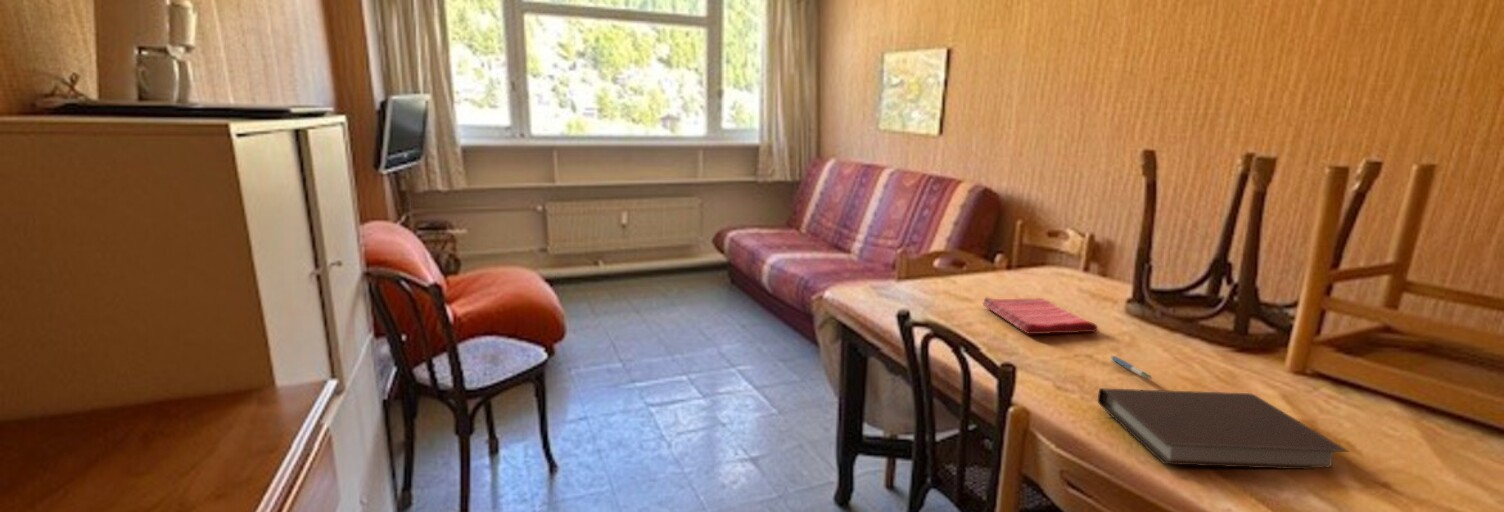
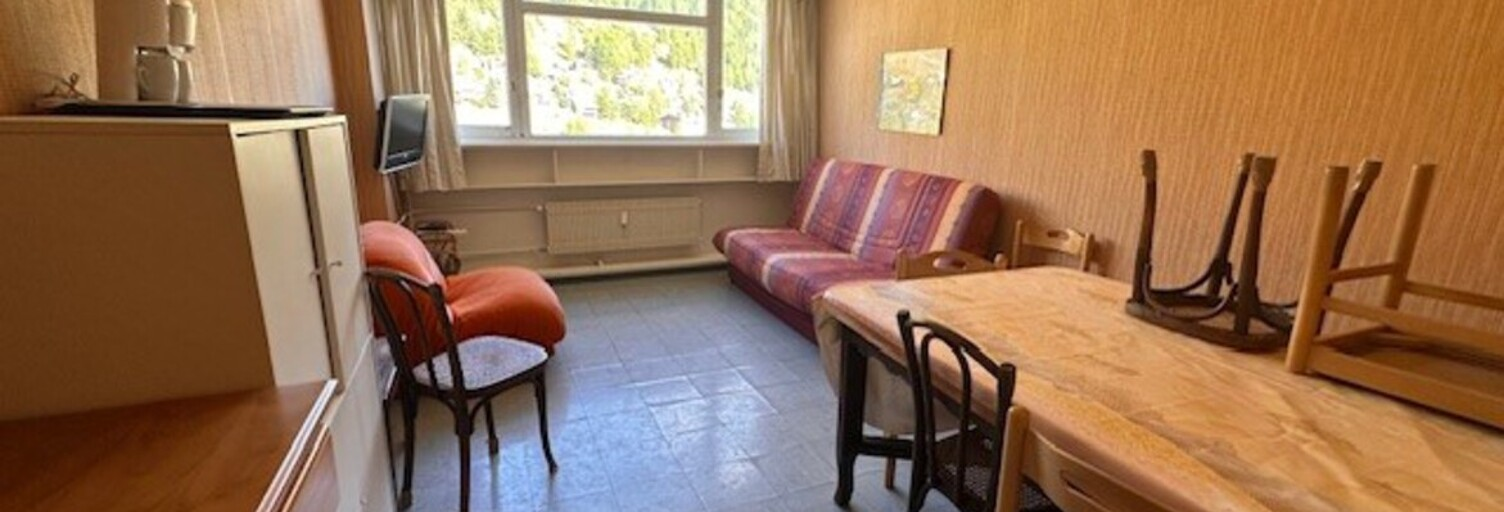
- dish towel (1037, 313)
- pen (1131, 366)
- notebook (1210, 424)
